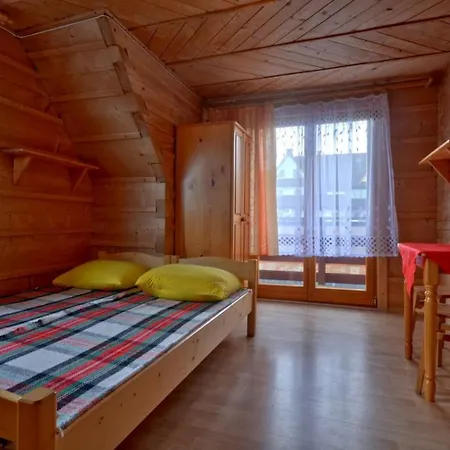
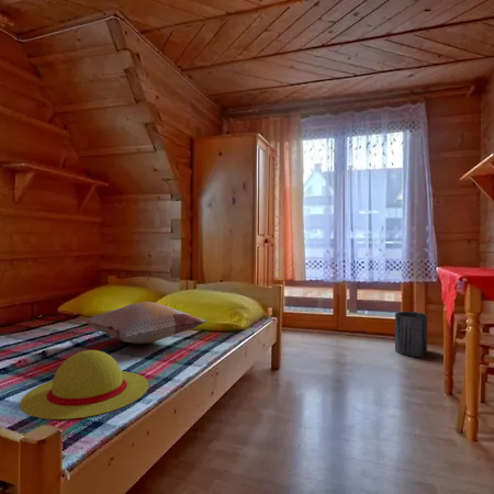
+ decorative pillow (145, 322)
+ trash can (411, 333)
+ straw hat (88, 371)
